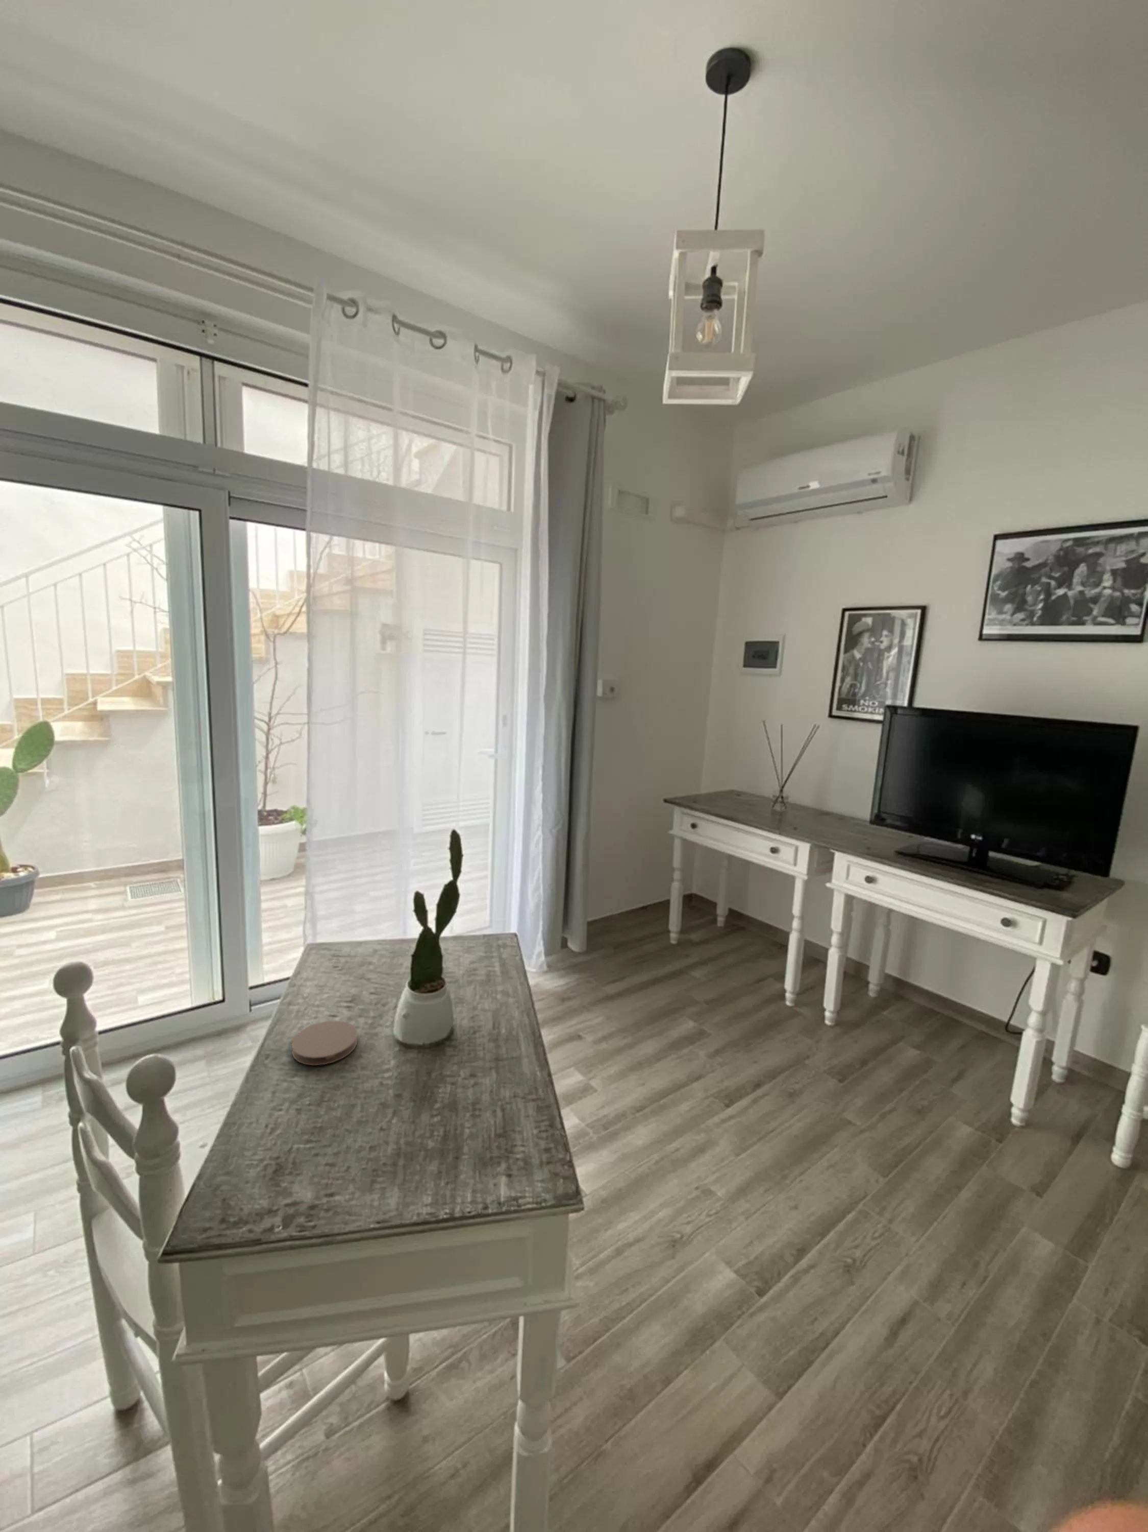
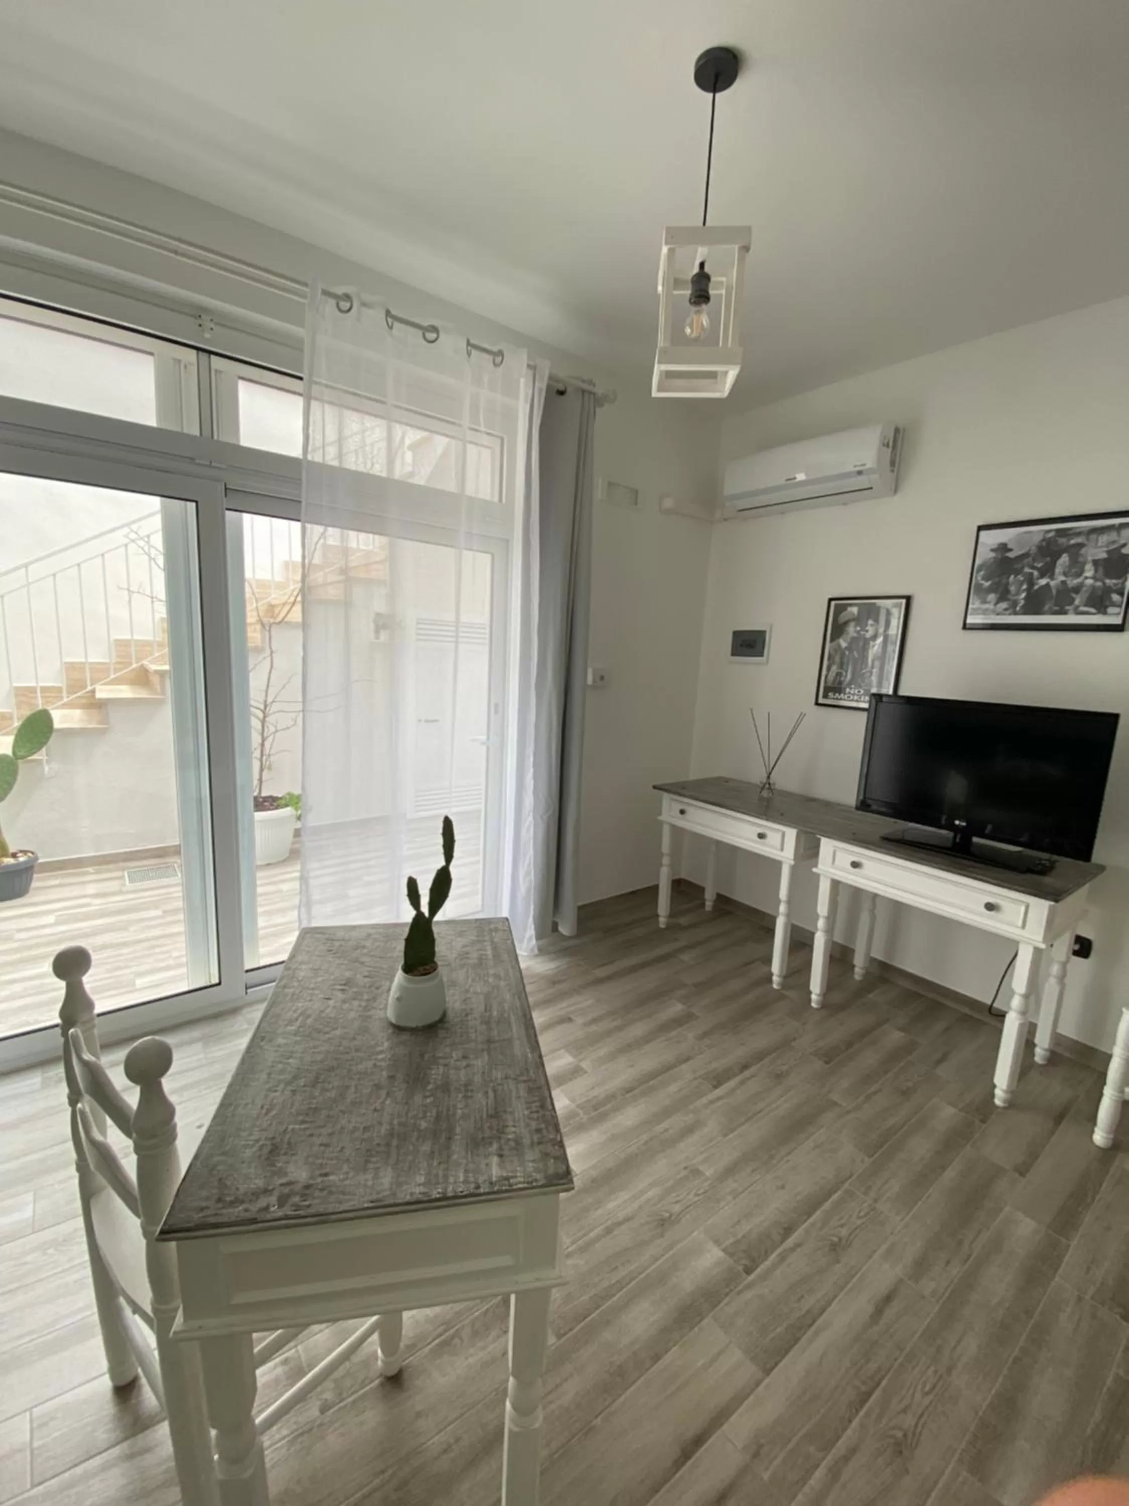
- coaster (326, 1042)
